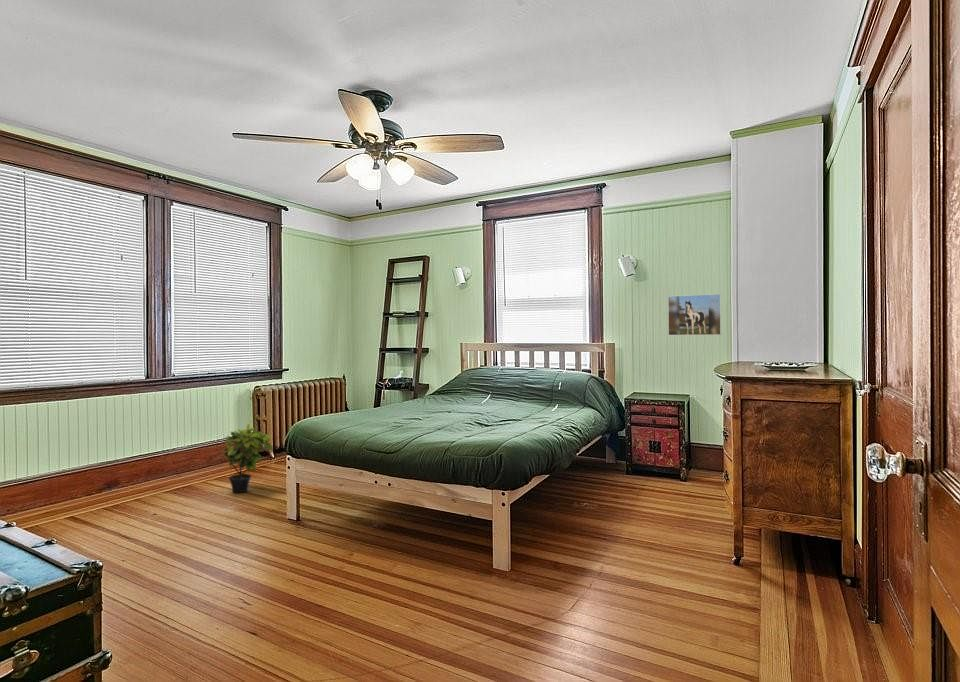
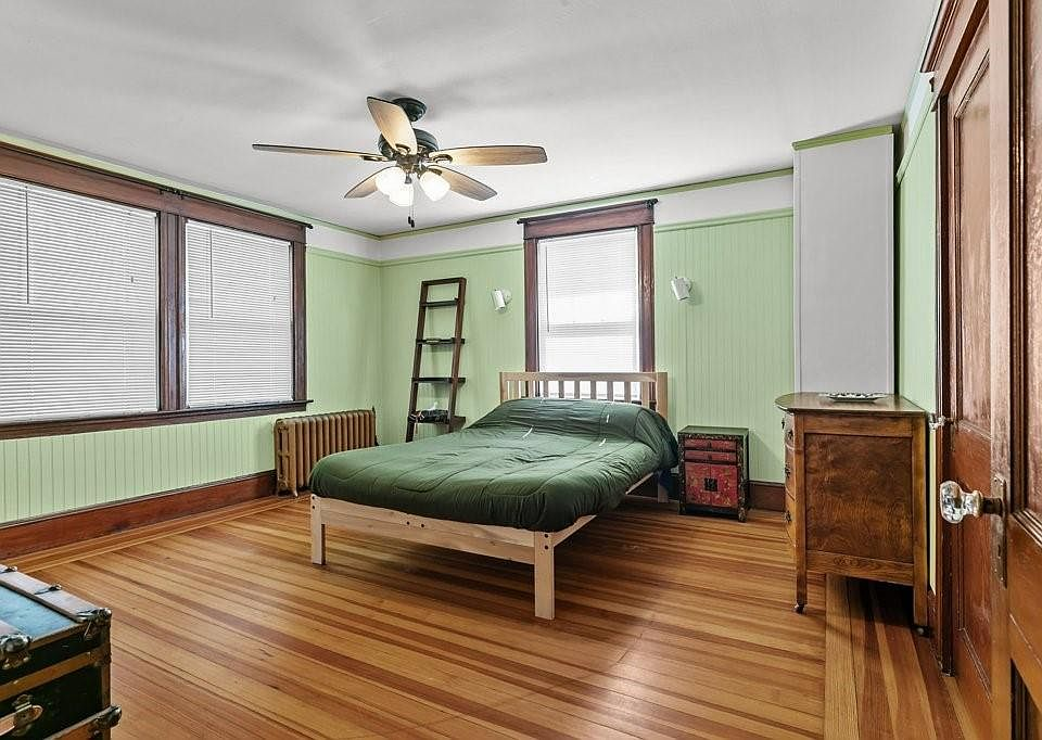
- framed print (694, 315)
- potted plant (244, 457)
